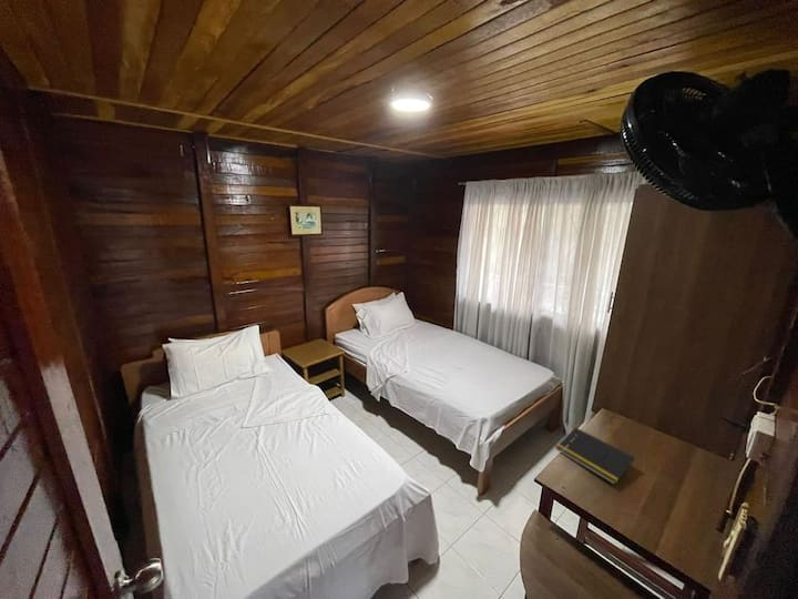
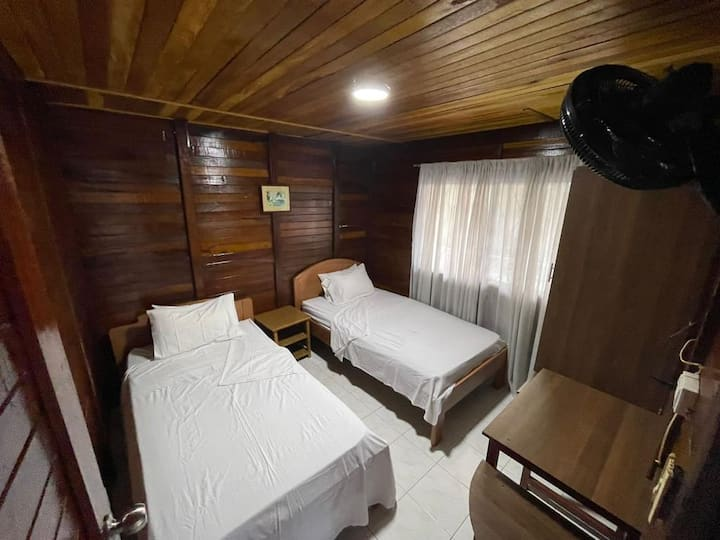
- notepad (593, 453)
